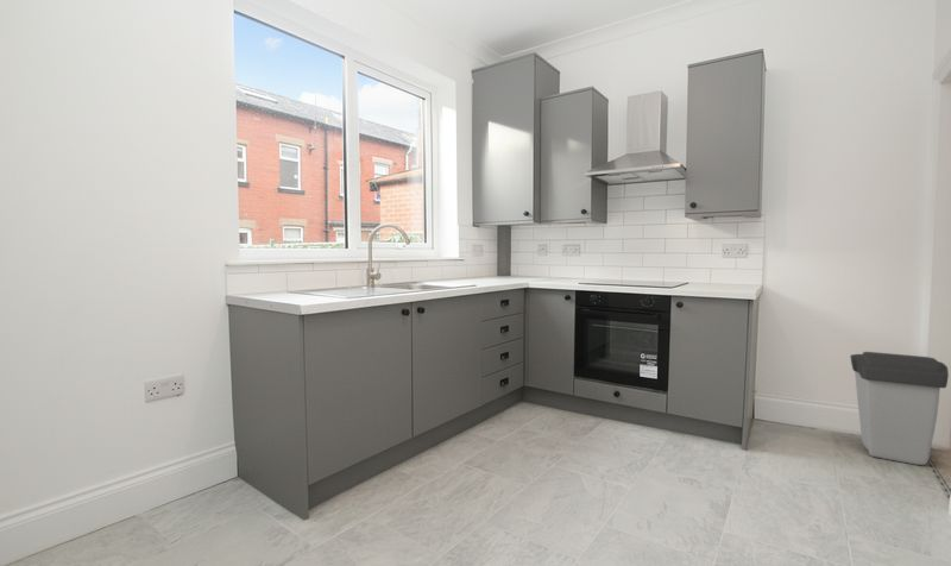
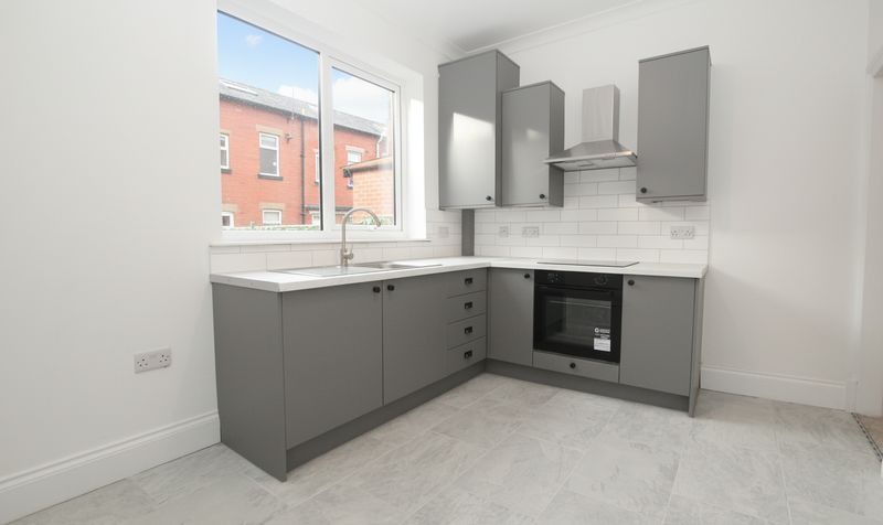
- trash can (894, 404)
